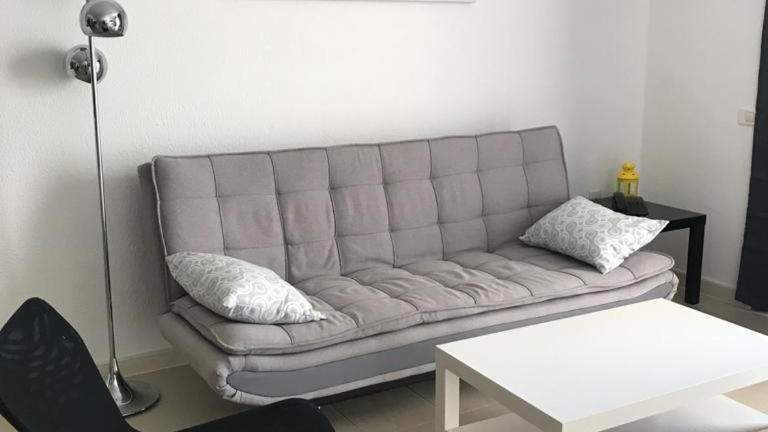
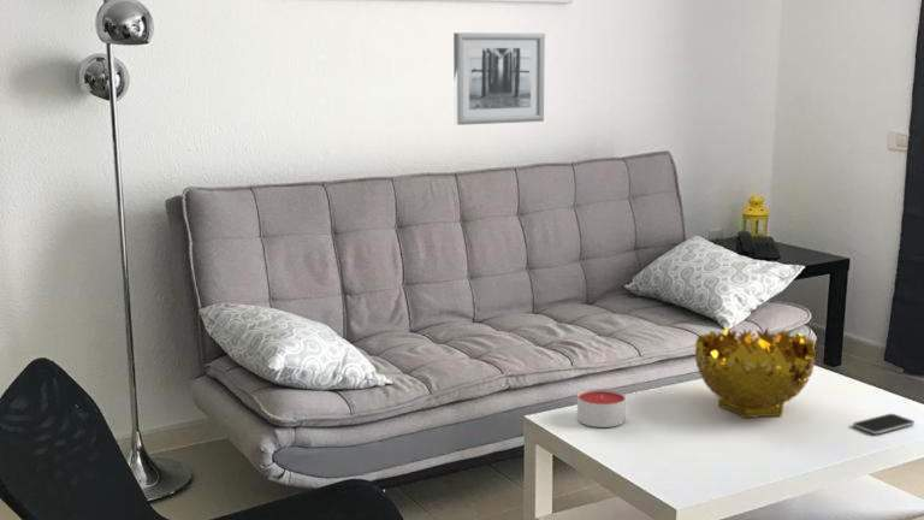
+ wall art (499, 78)
+ decorative bowl (753, 373)
+ candle (600, 407)
+ smartphone (883, 424)
